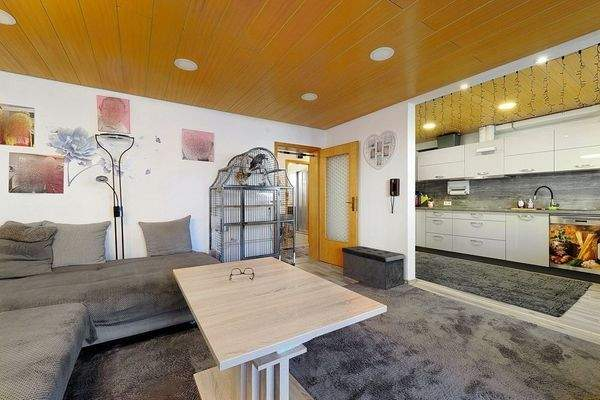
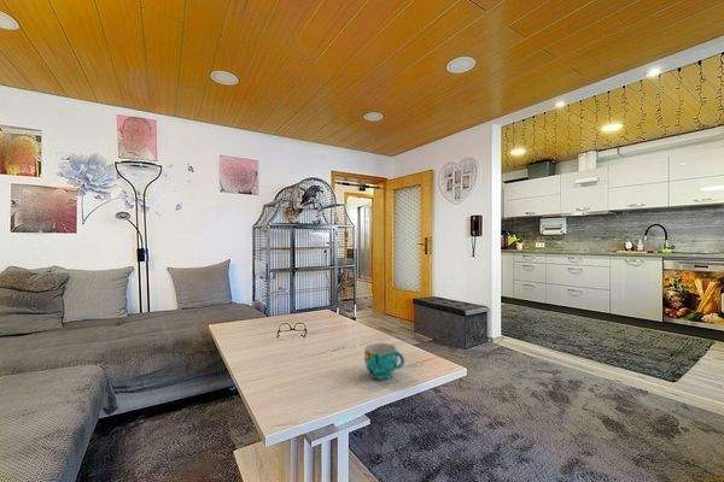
+ cup (383, 360)
